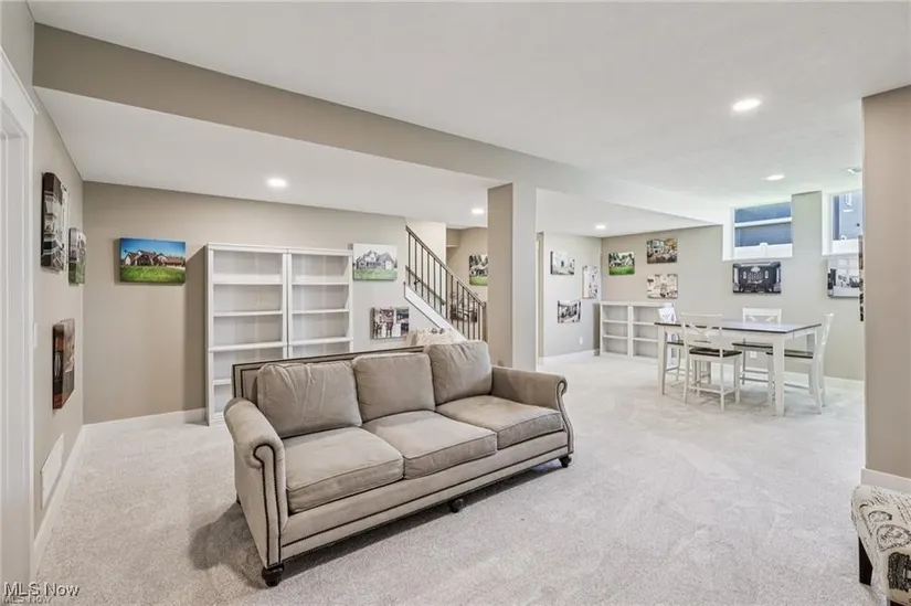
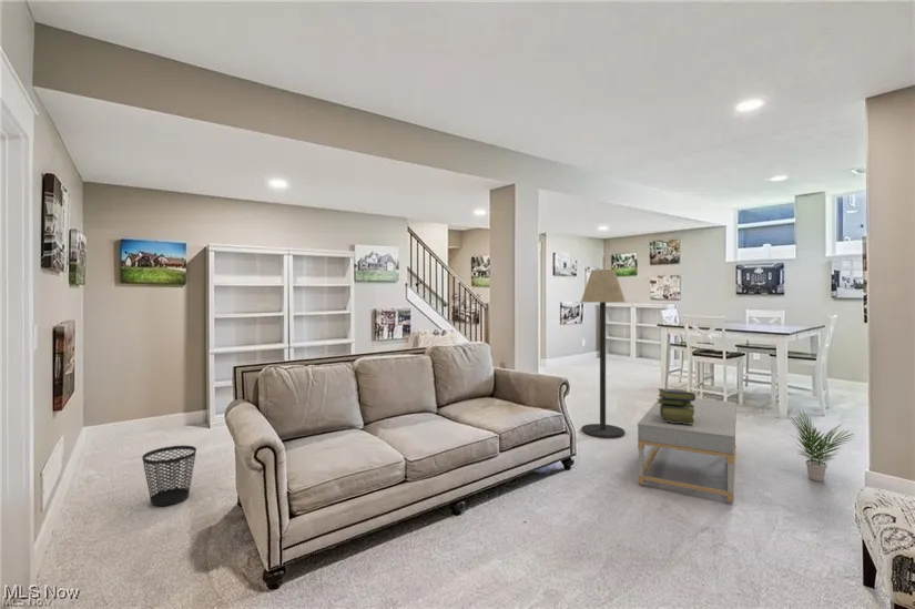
+ potted plant (814, 446)
+ coffee table (690, 439)
+ wastebasket (170, 476)
+ floor lamp (602, 351)
+ stack of books (674, 404)
